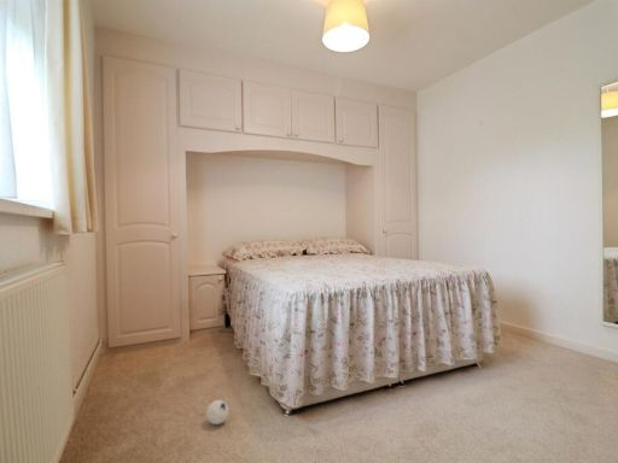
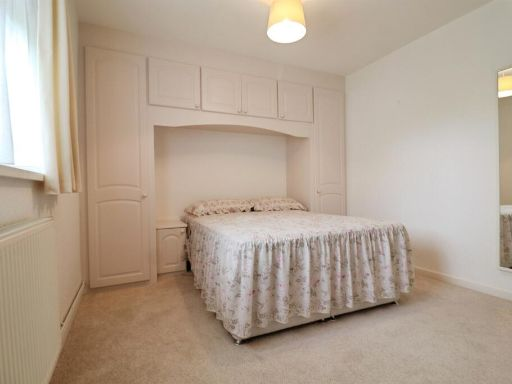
- ball (217, 411)
